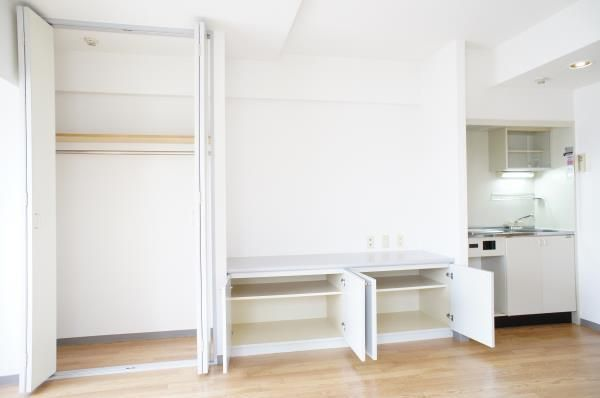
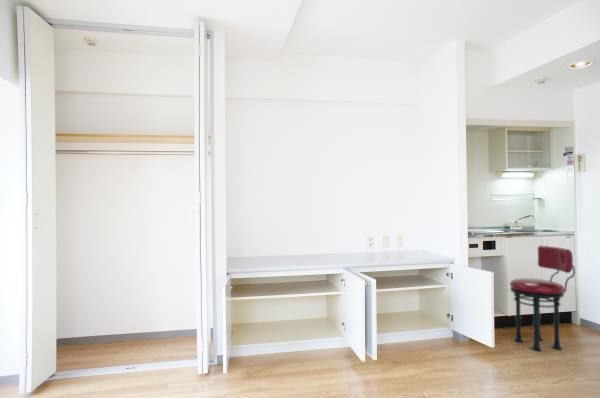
+ stool (541, 295)
